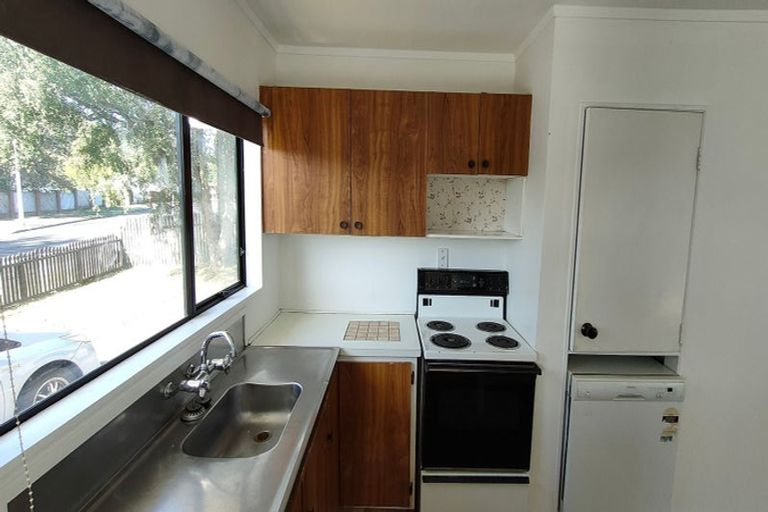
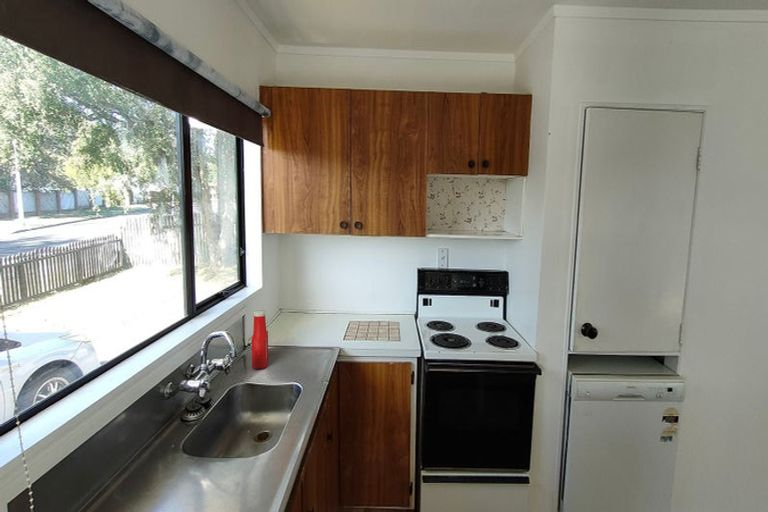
+ soap bottle (260, 337)
